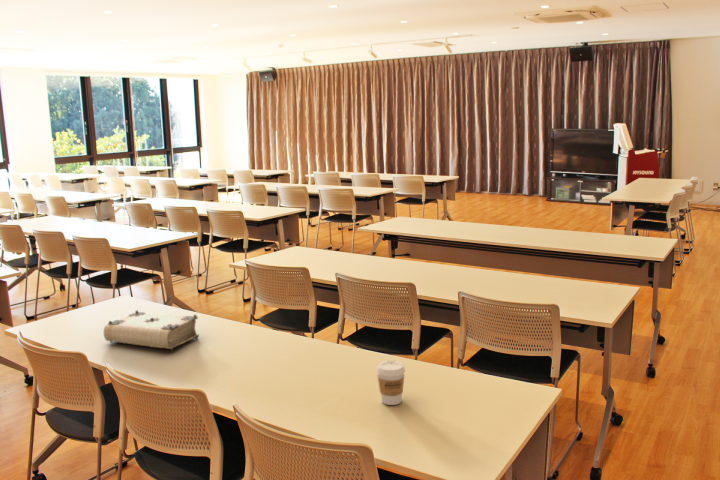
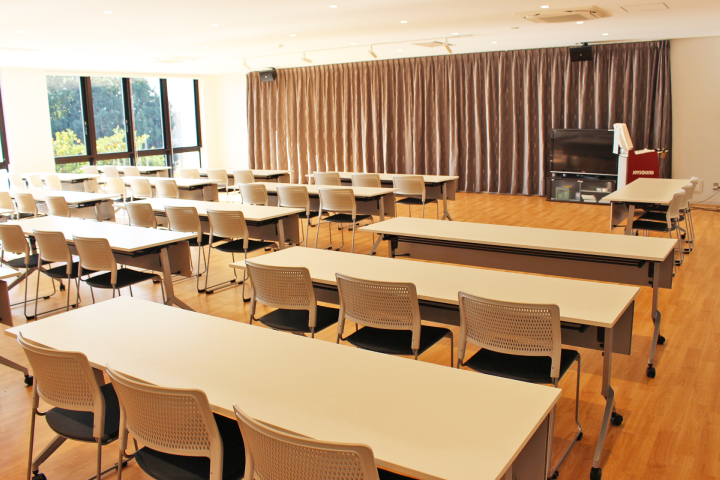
- coffee cup (391, 382)
- bible (151, 329)
